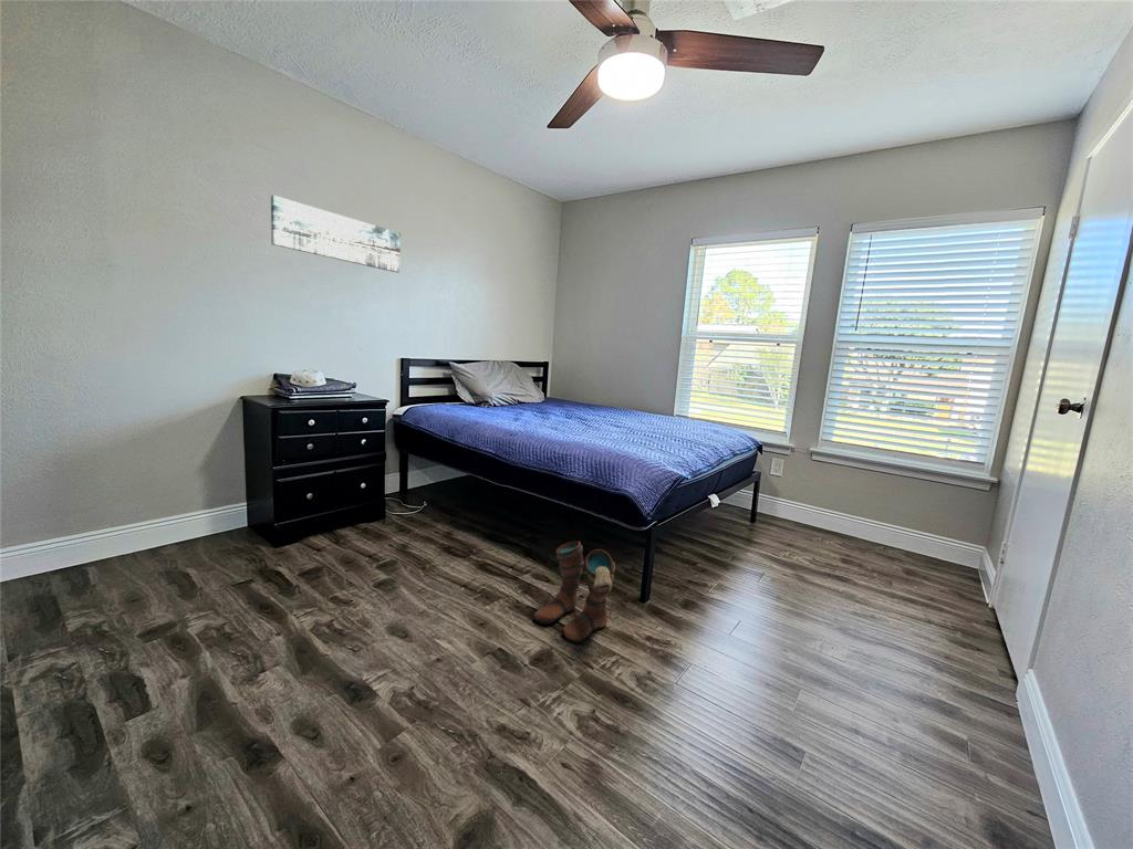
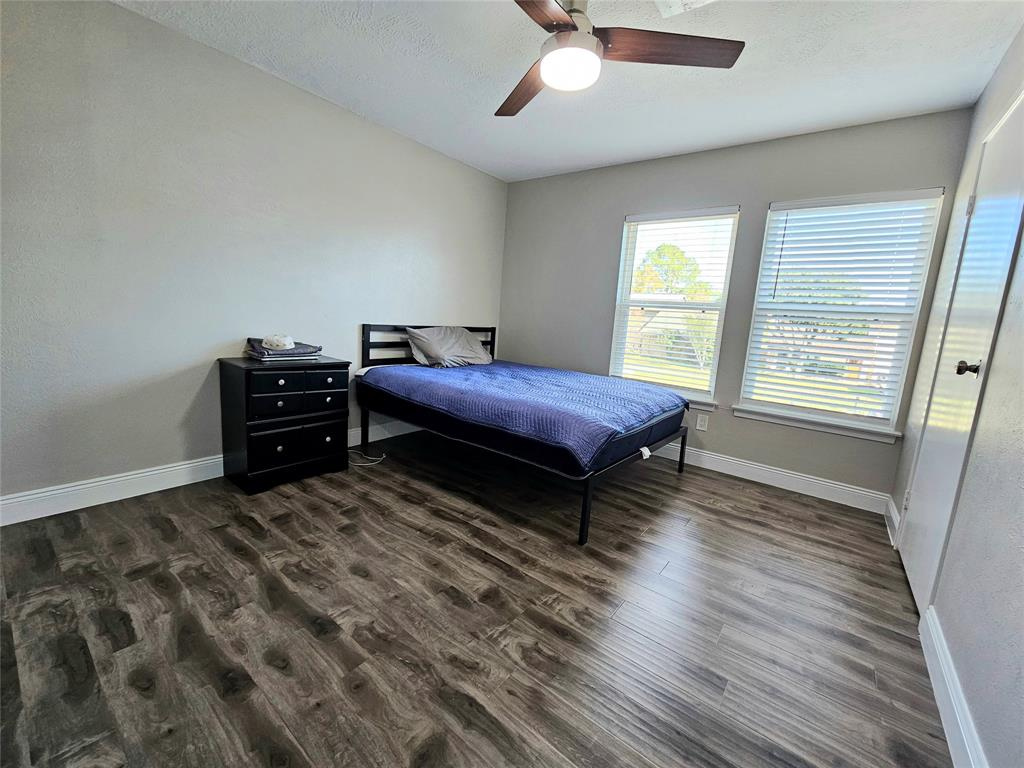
- wall art (342, 238)
- boots (579, 586)
